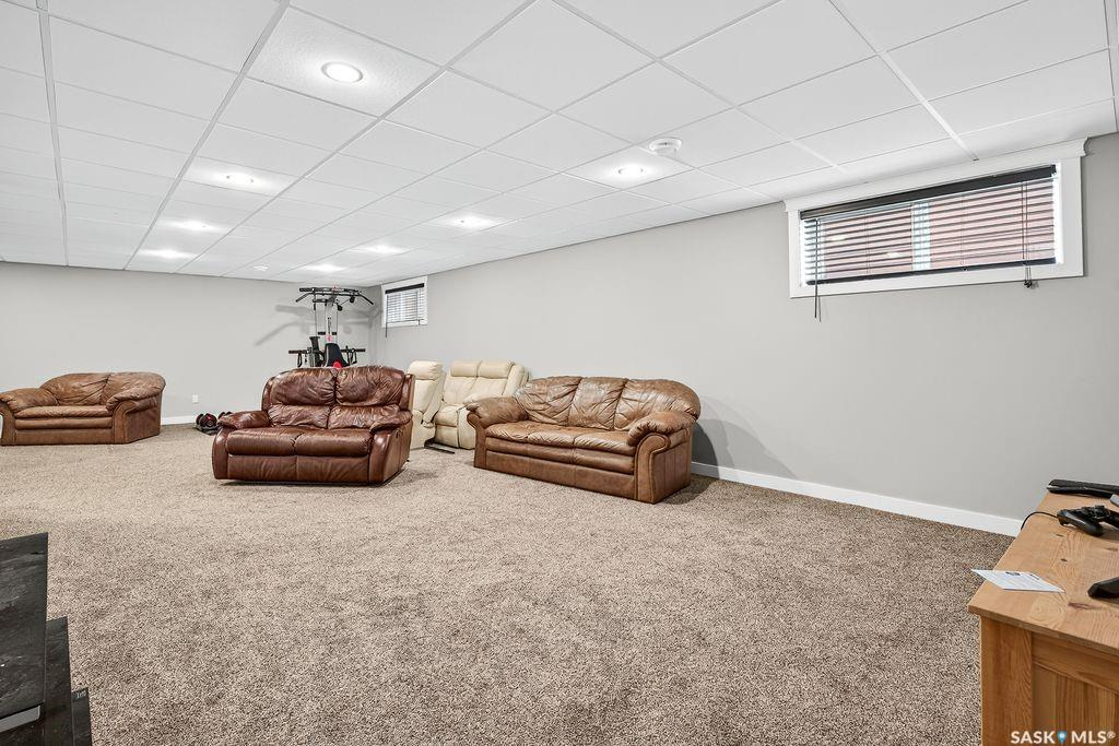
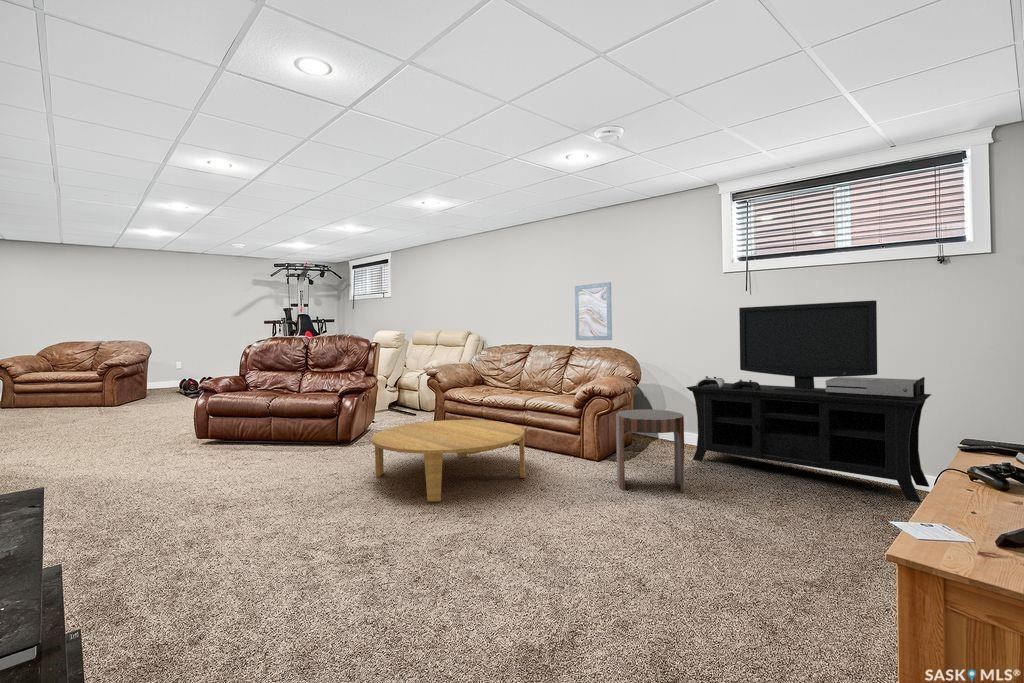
+ coffee table (450, 452)
+ side table (649, 432)
+ media console (796, 389)
+ wall art (592, 312)
